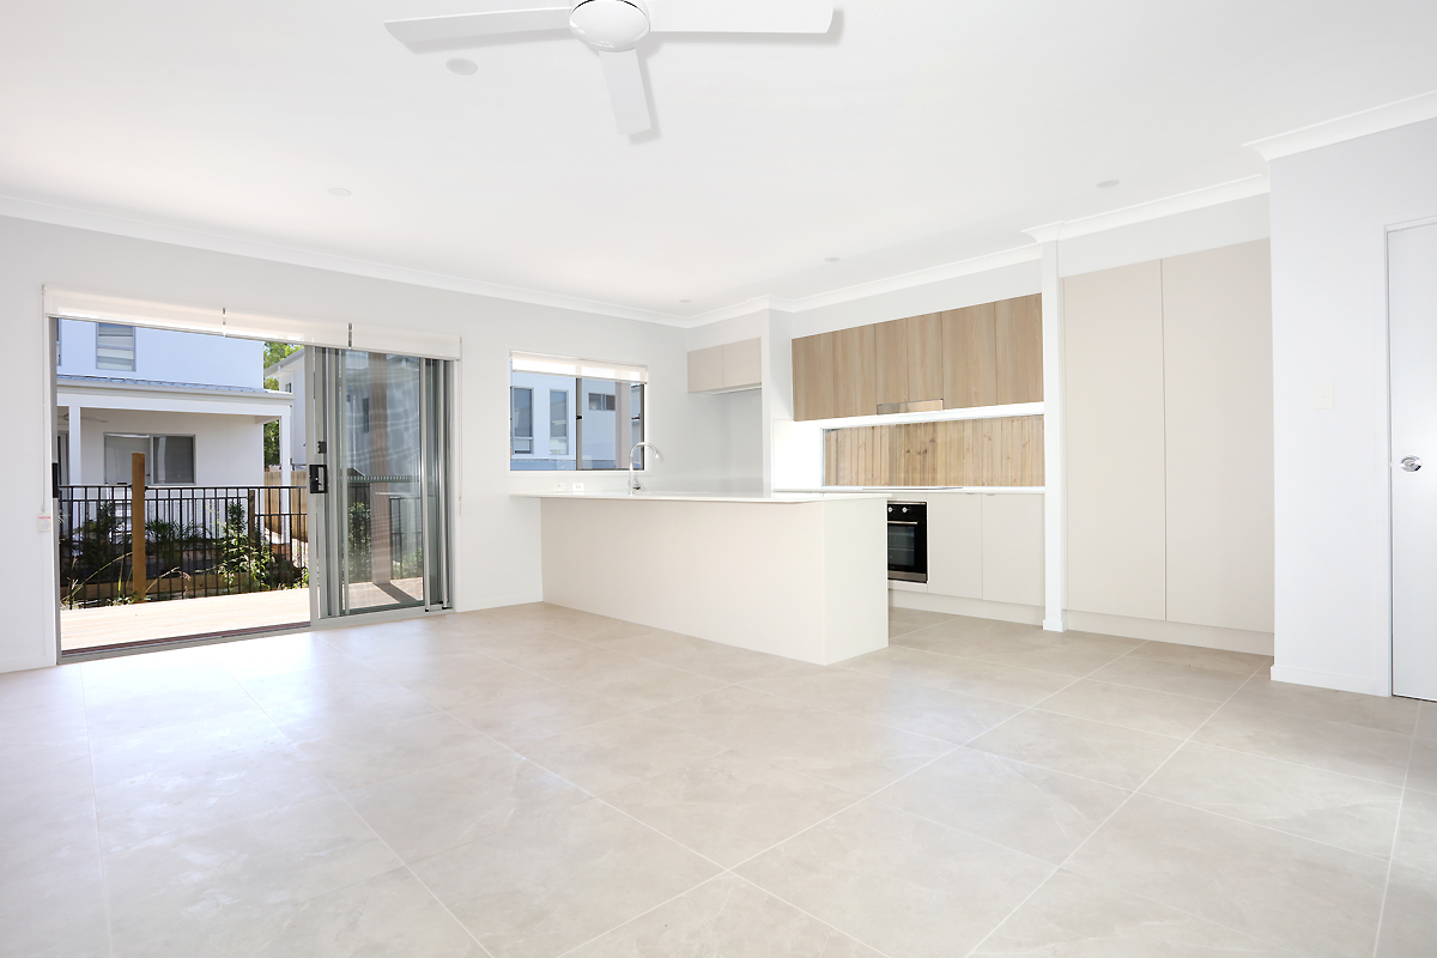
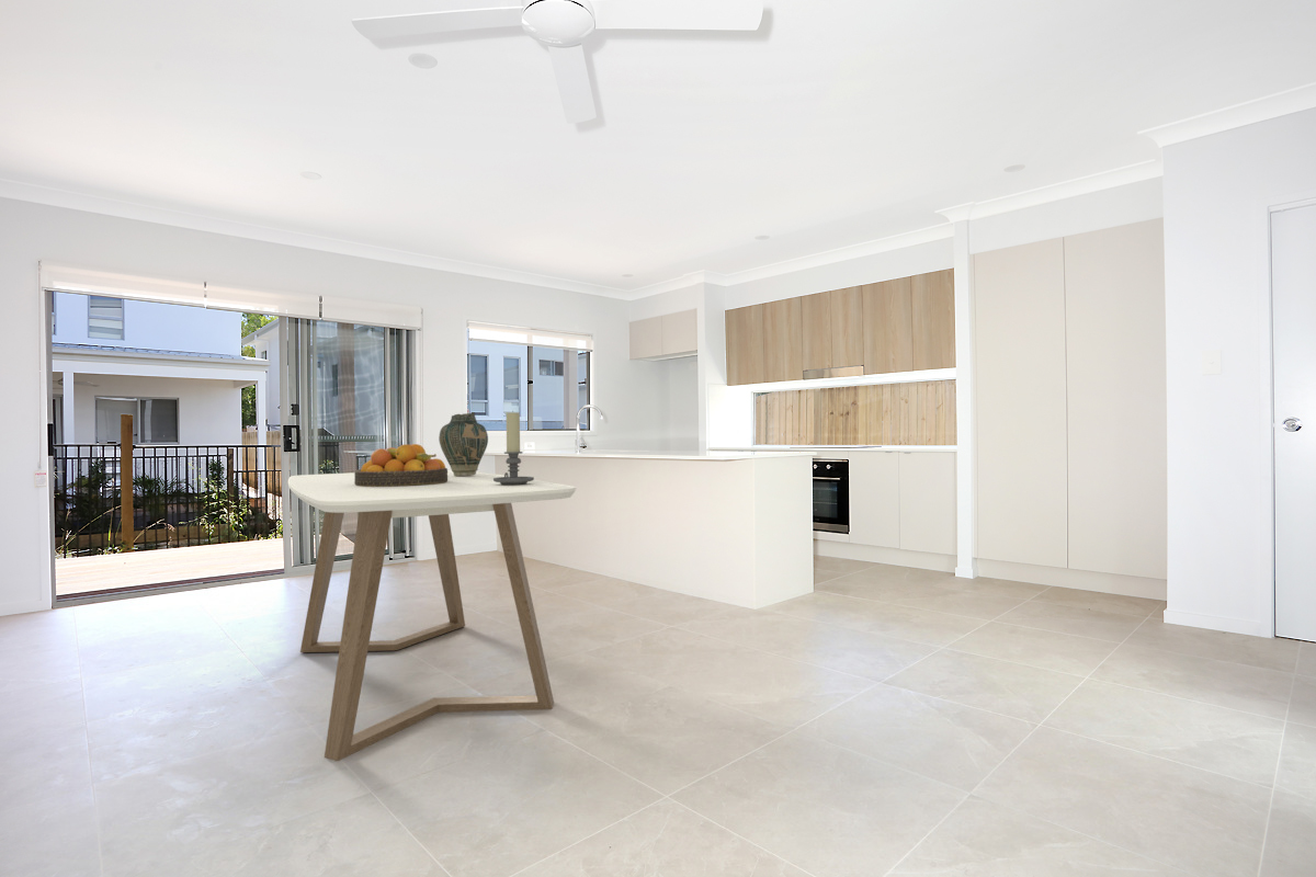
+ candle holder (512, 446)
+ dining table (440, 573)
+ fruit bowl (401, 463)
+ vase (463, 443)
